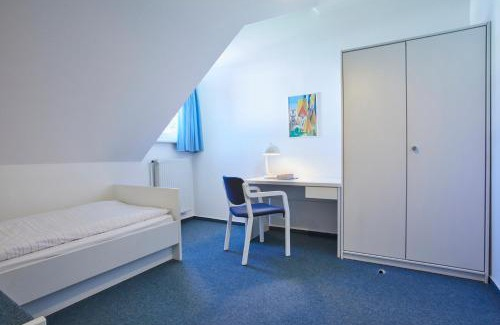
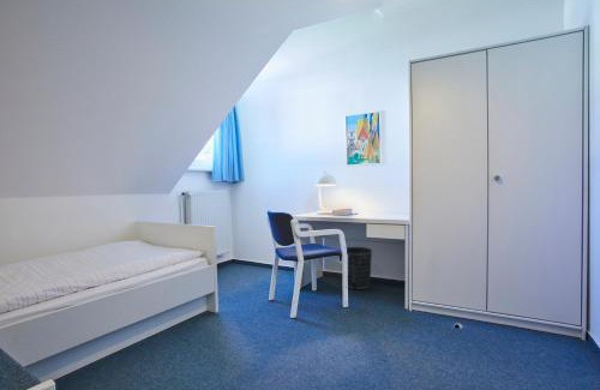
+ wastebasket (356, 268)
